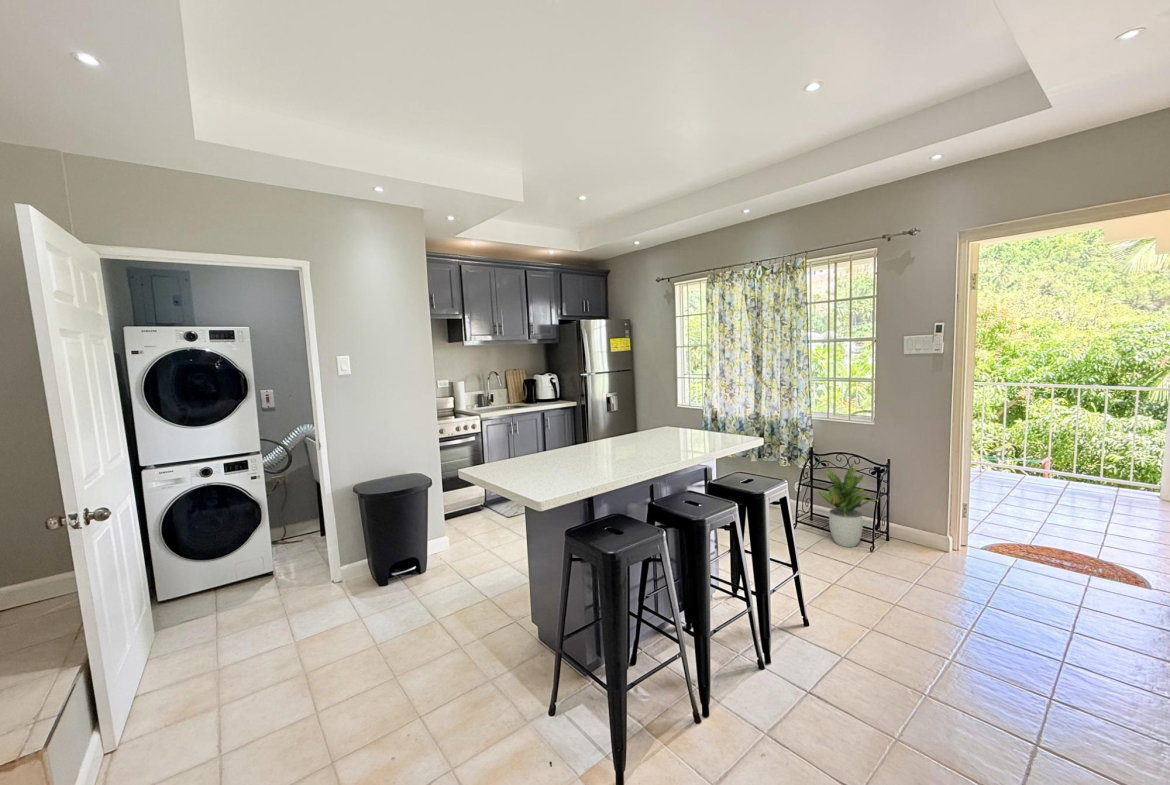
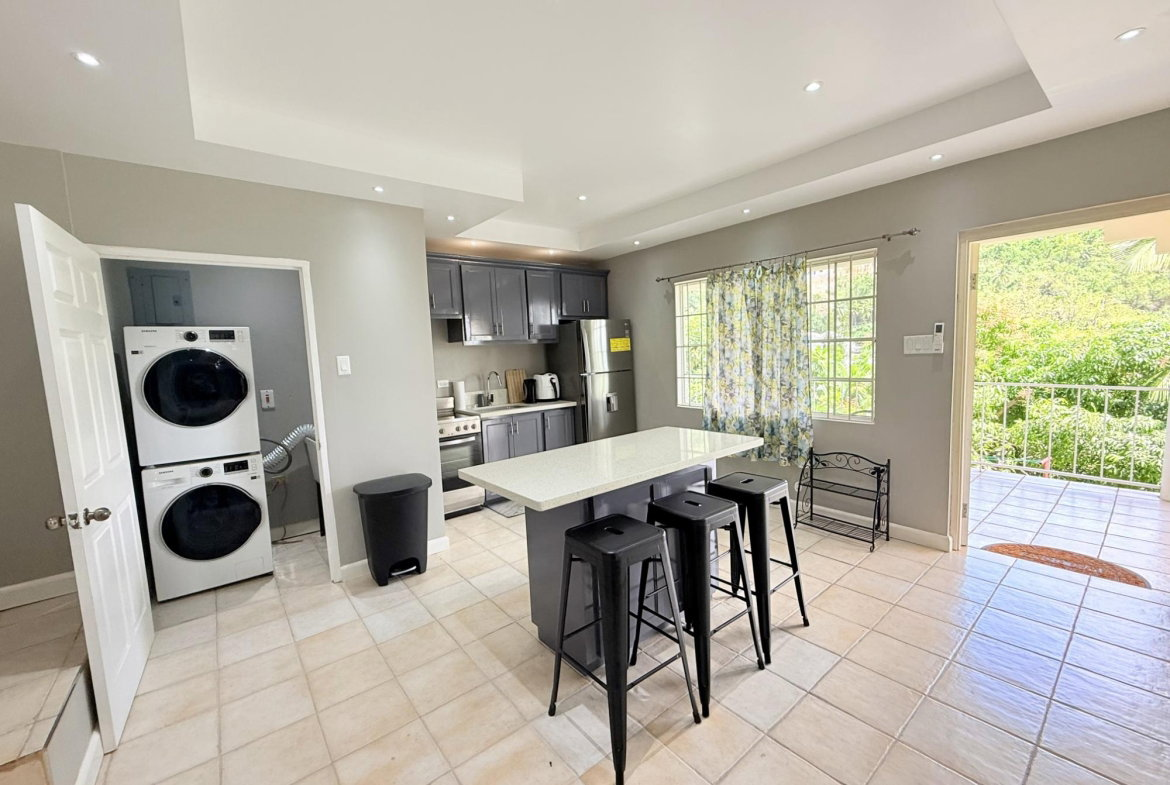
- potted plant (843, 503)
